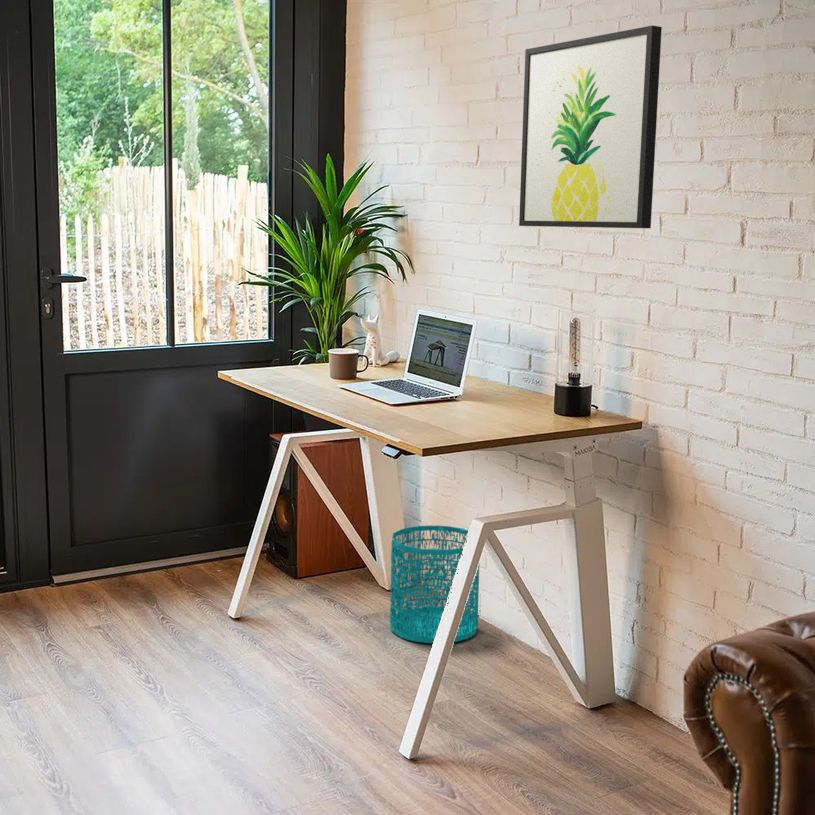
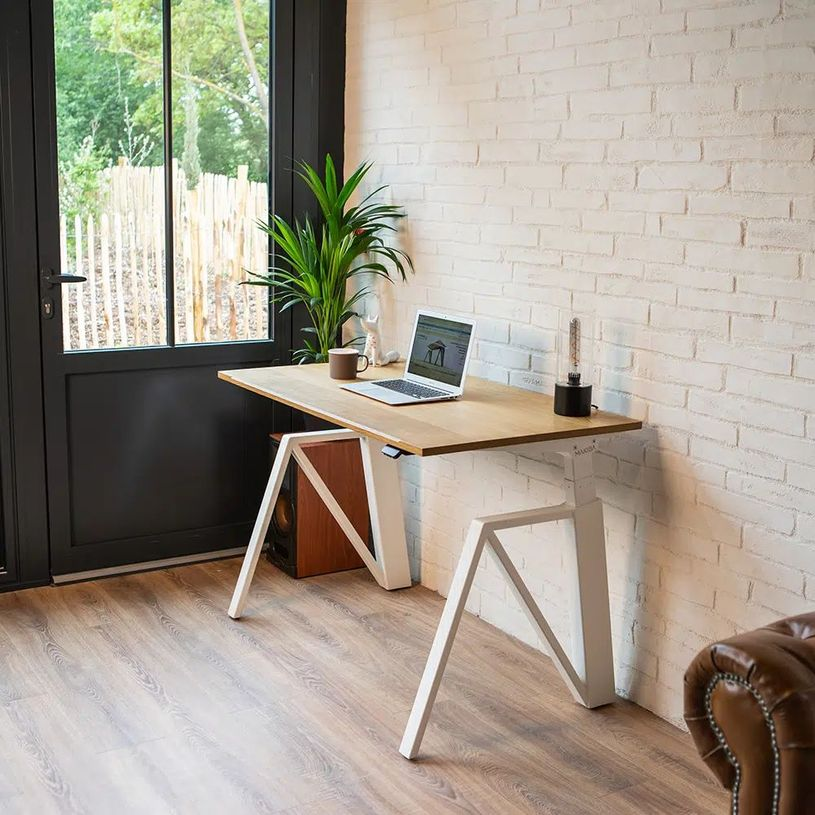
- wall art (584, 134)
- wastebasket (434, 582)
